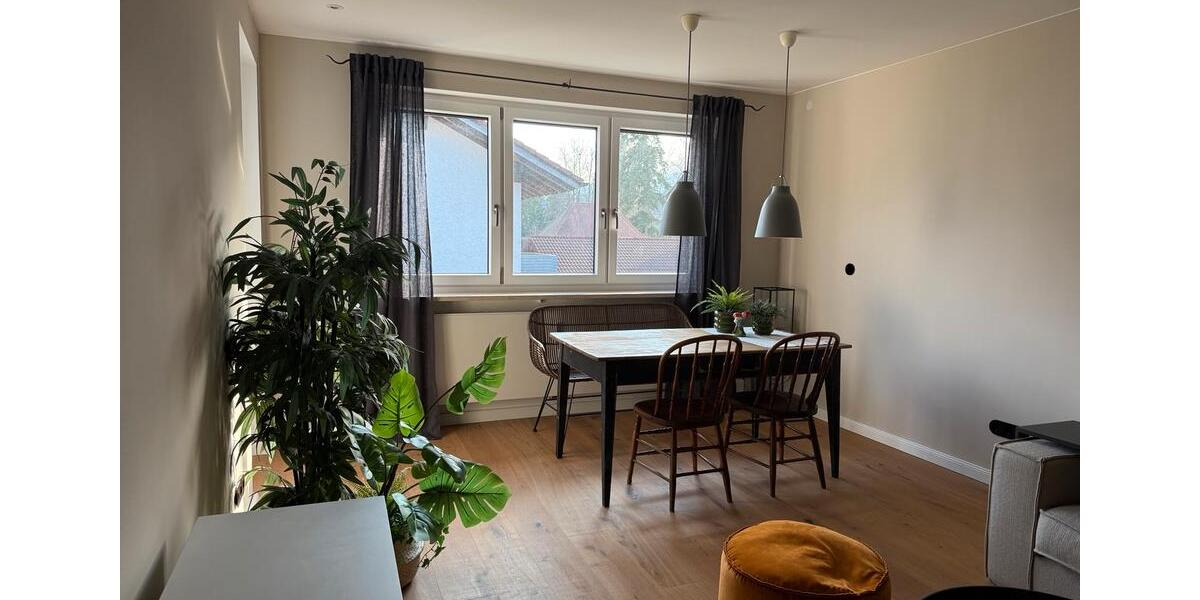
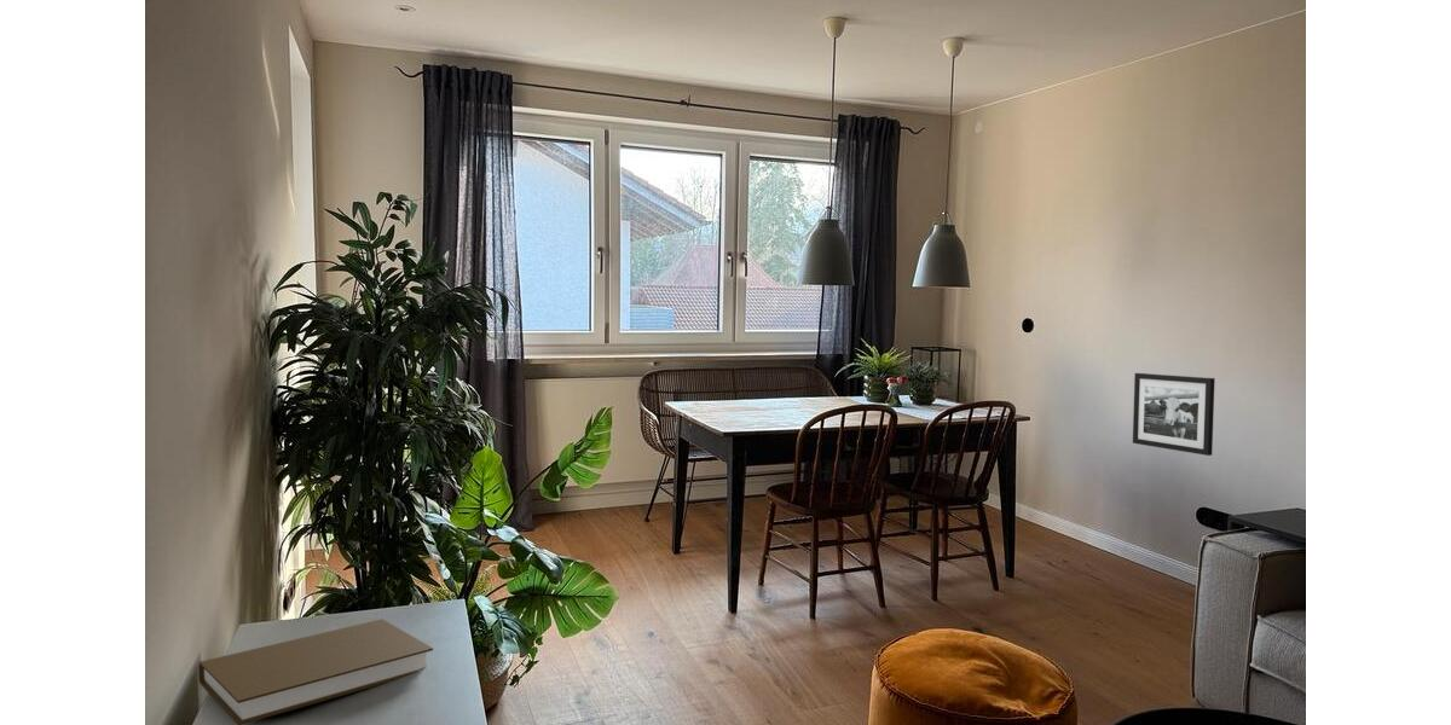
+ book (318, 665)
+ picture frame (1170, 412)
